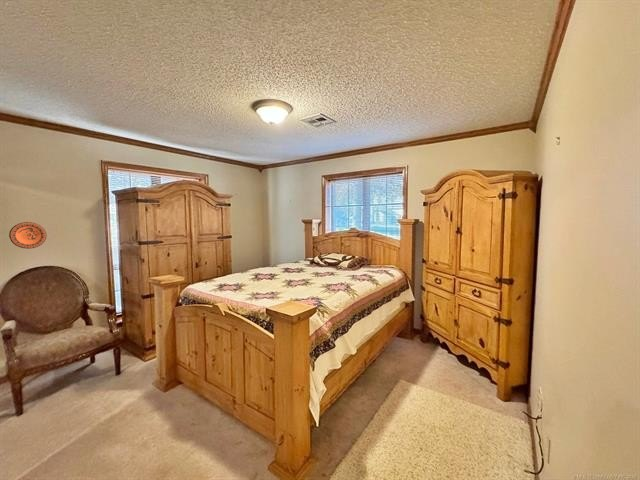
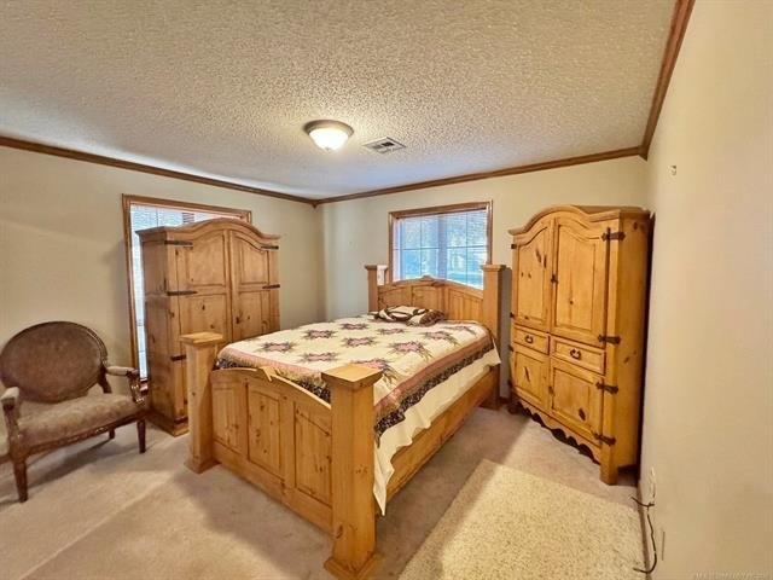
- decorative plate (28, 235)
